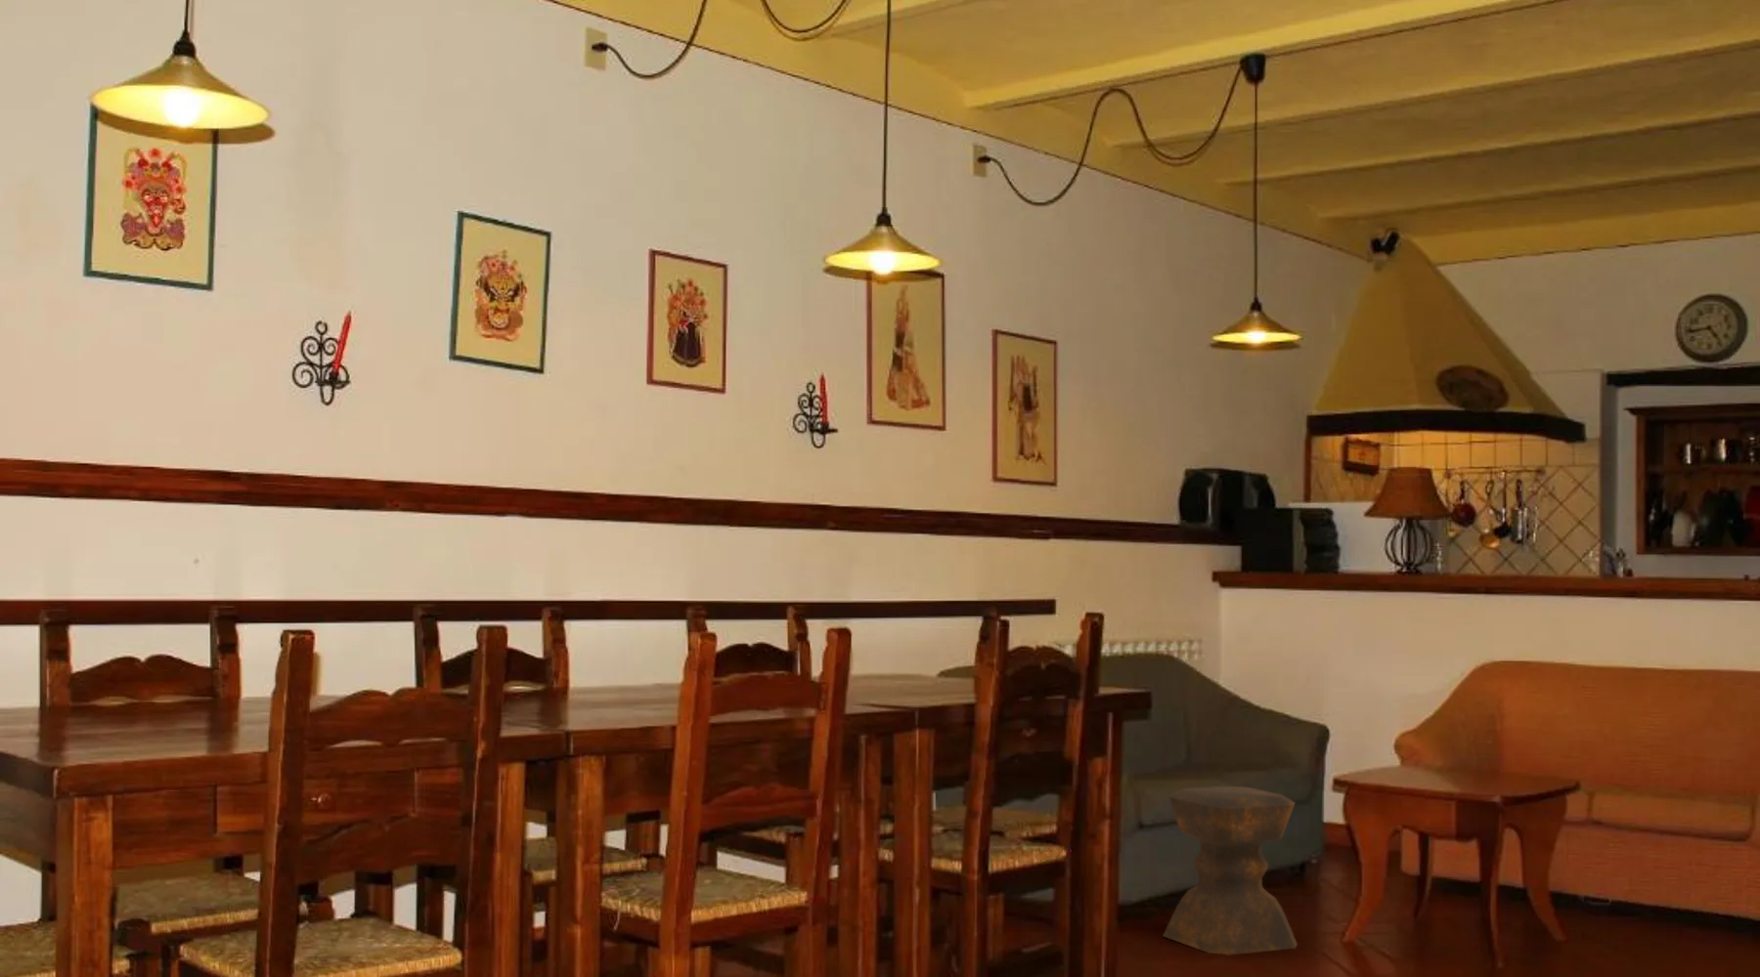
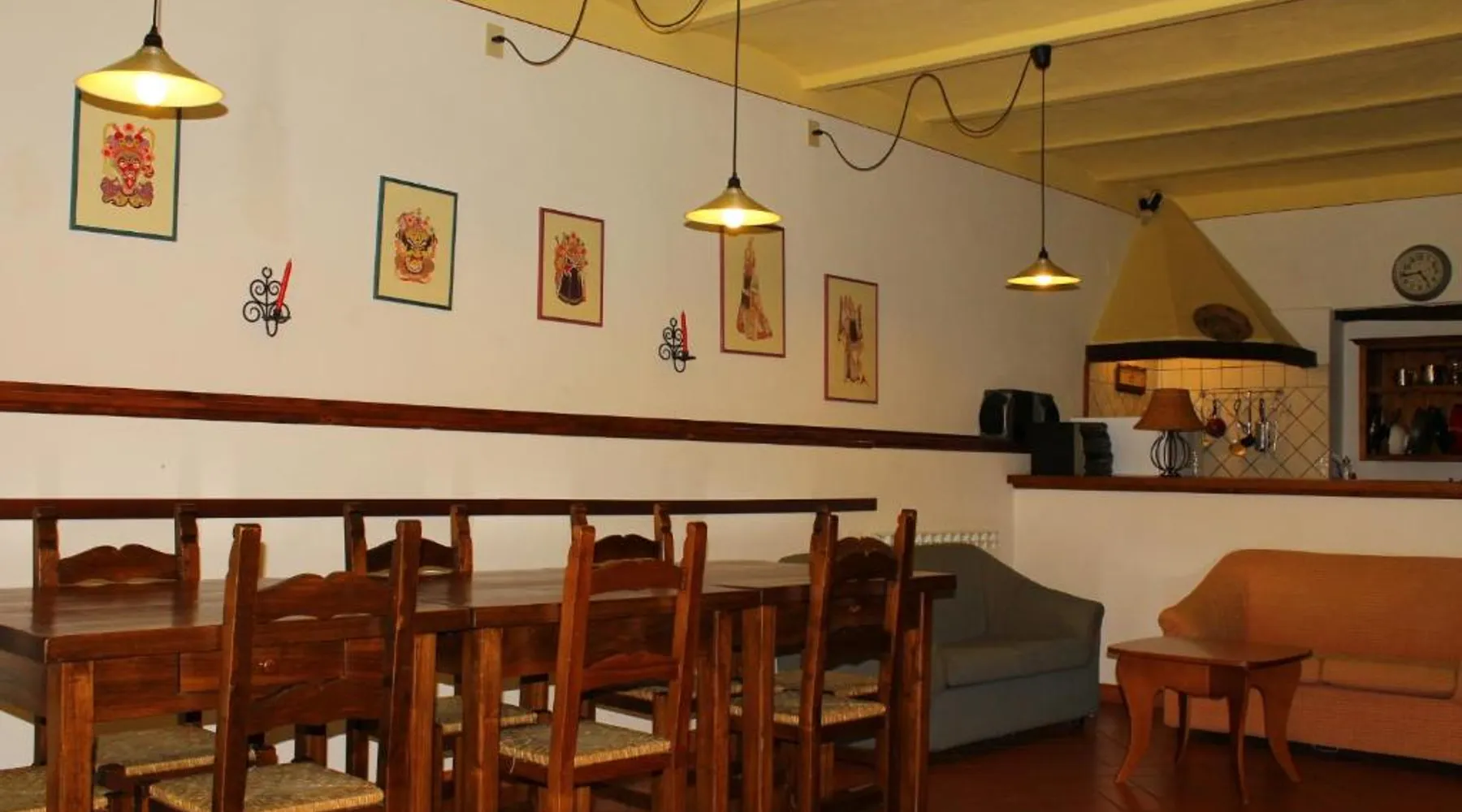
- stool (1230, 865)
